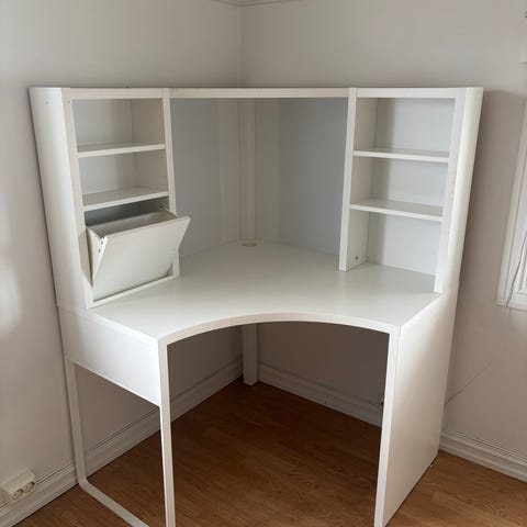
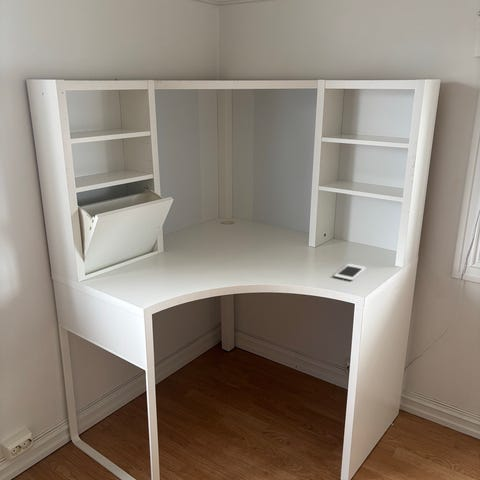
+ cell phone (350, 271)
